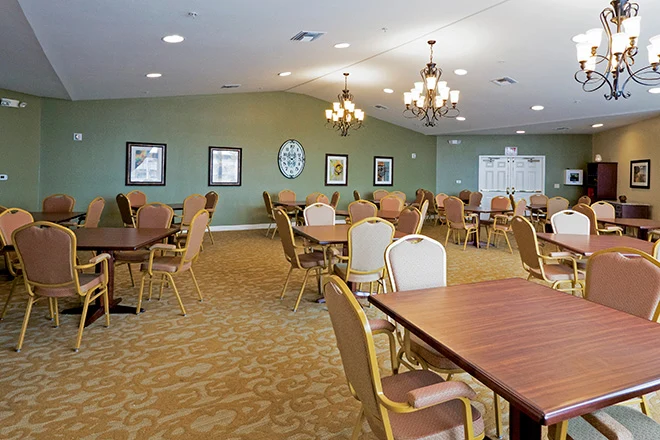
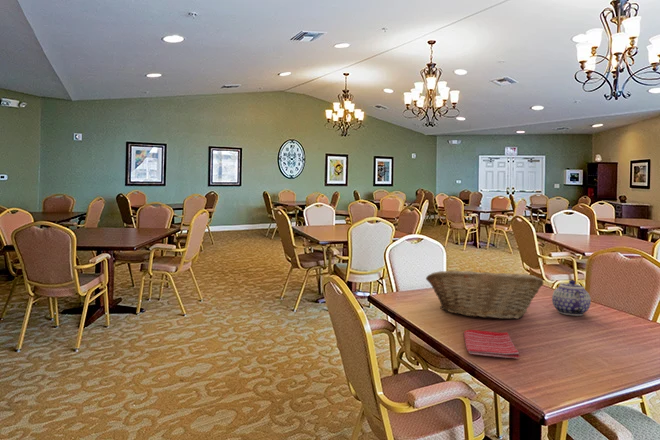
+ fruit basket (482, 289)
+ dish towel (489, 342)
+ teapot (571, 296)
